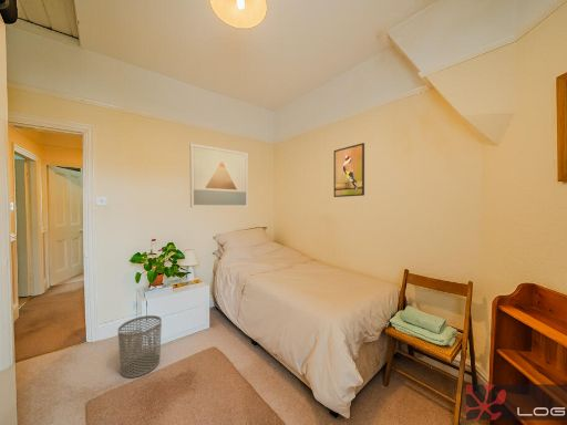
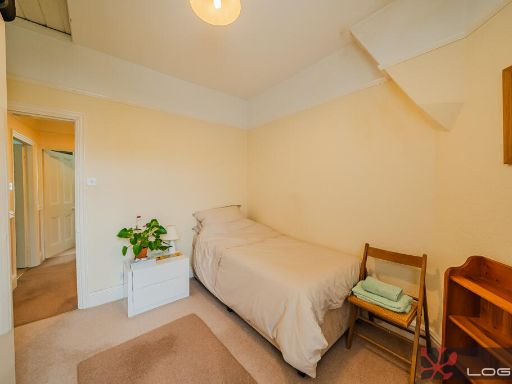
- wall art (220, 178)
- waste bin (141, 344)
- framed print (348, 172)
